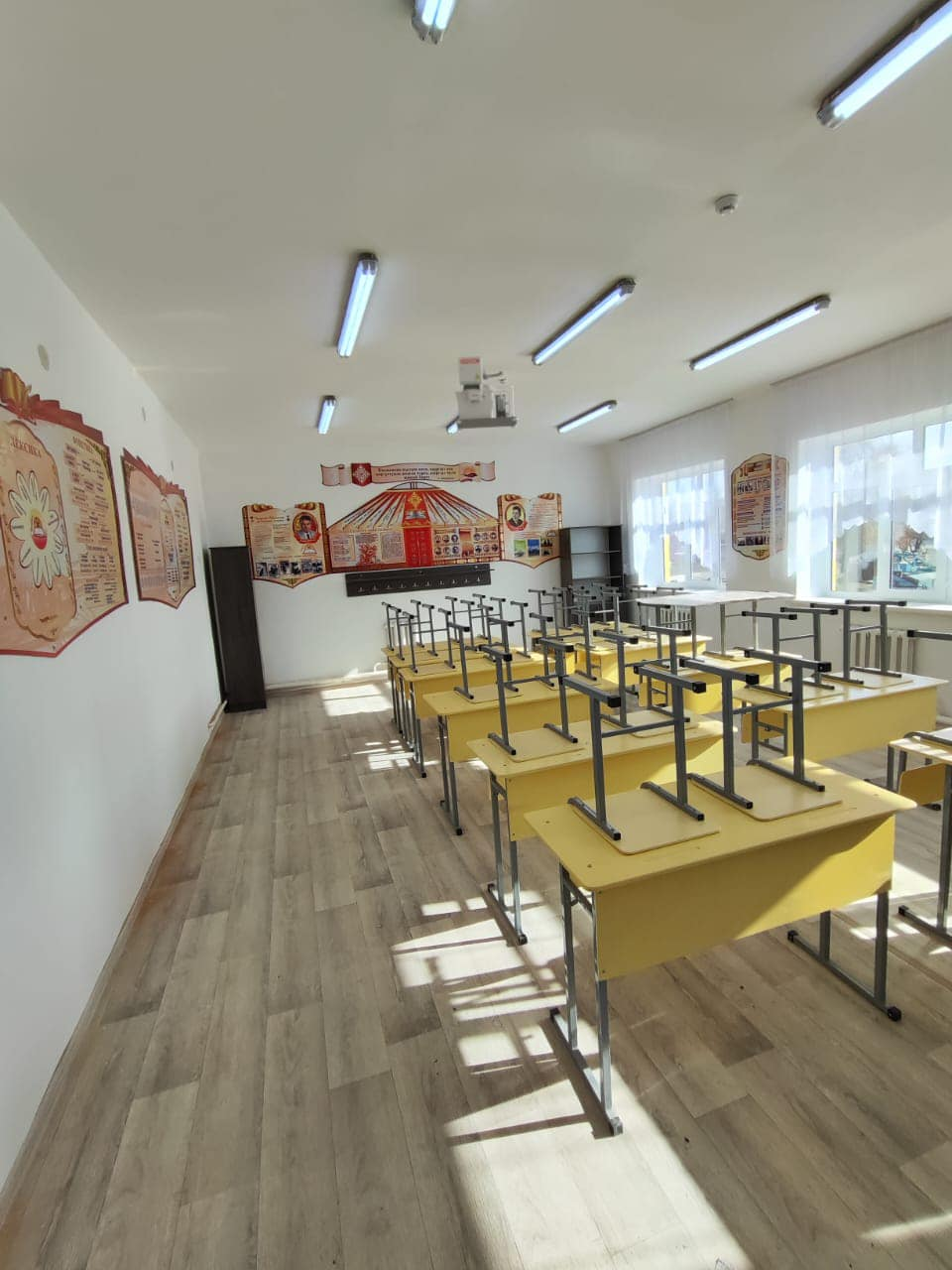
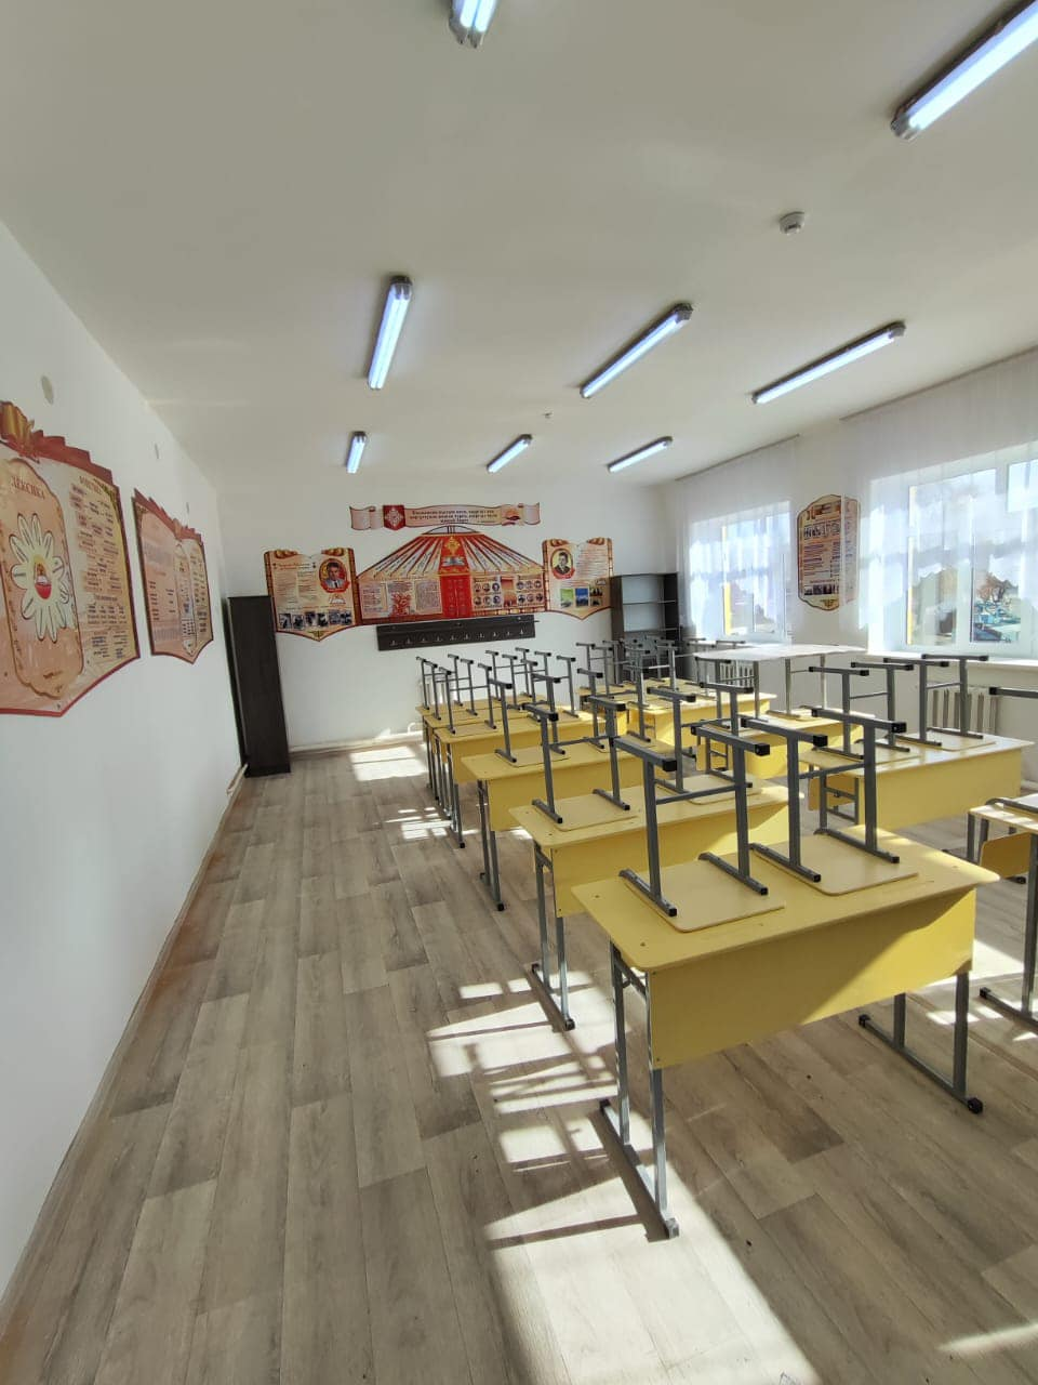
- projector (484, 394)
